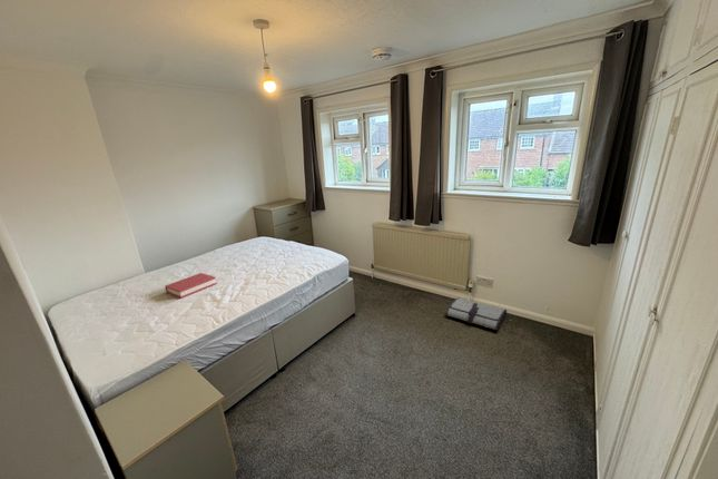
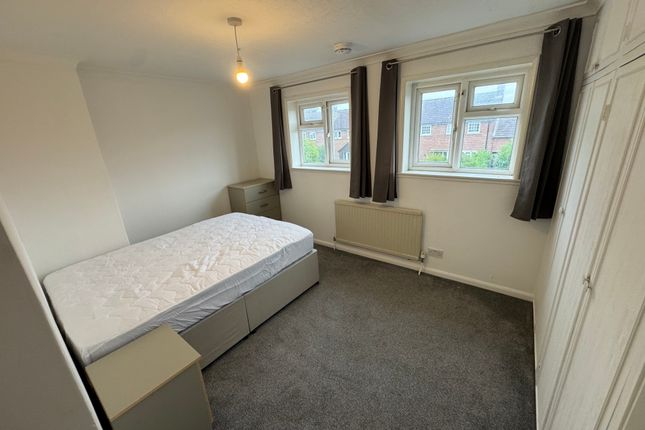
- hardback book (191, 284)
- tool roll (476, 309)
